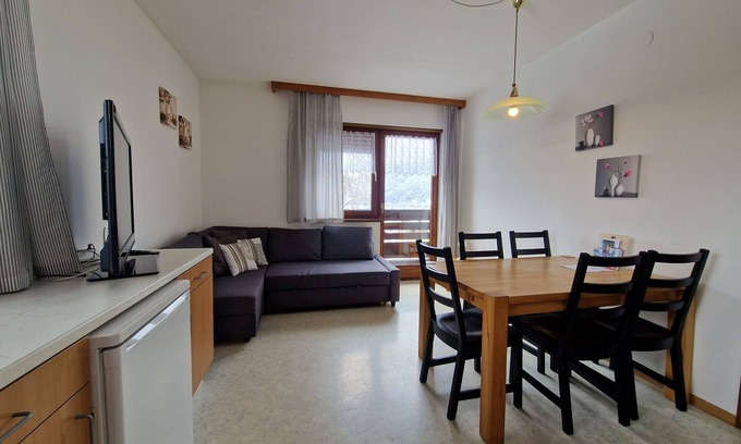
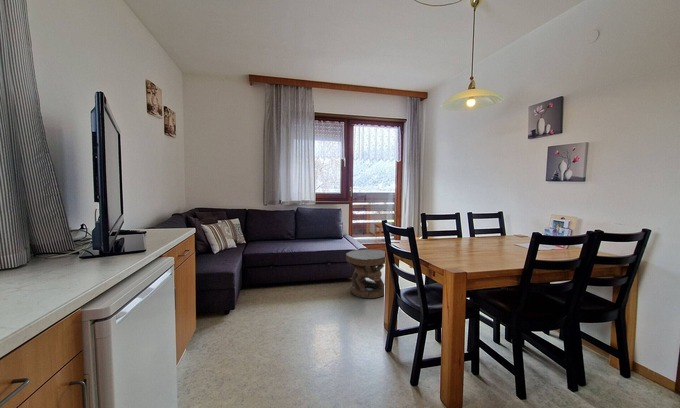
+ carved stool (368, 272)
